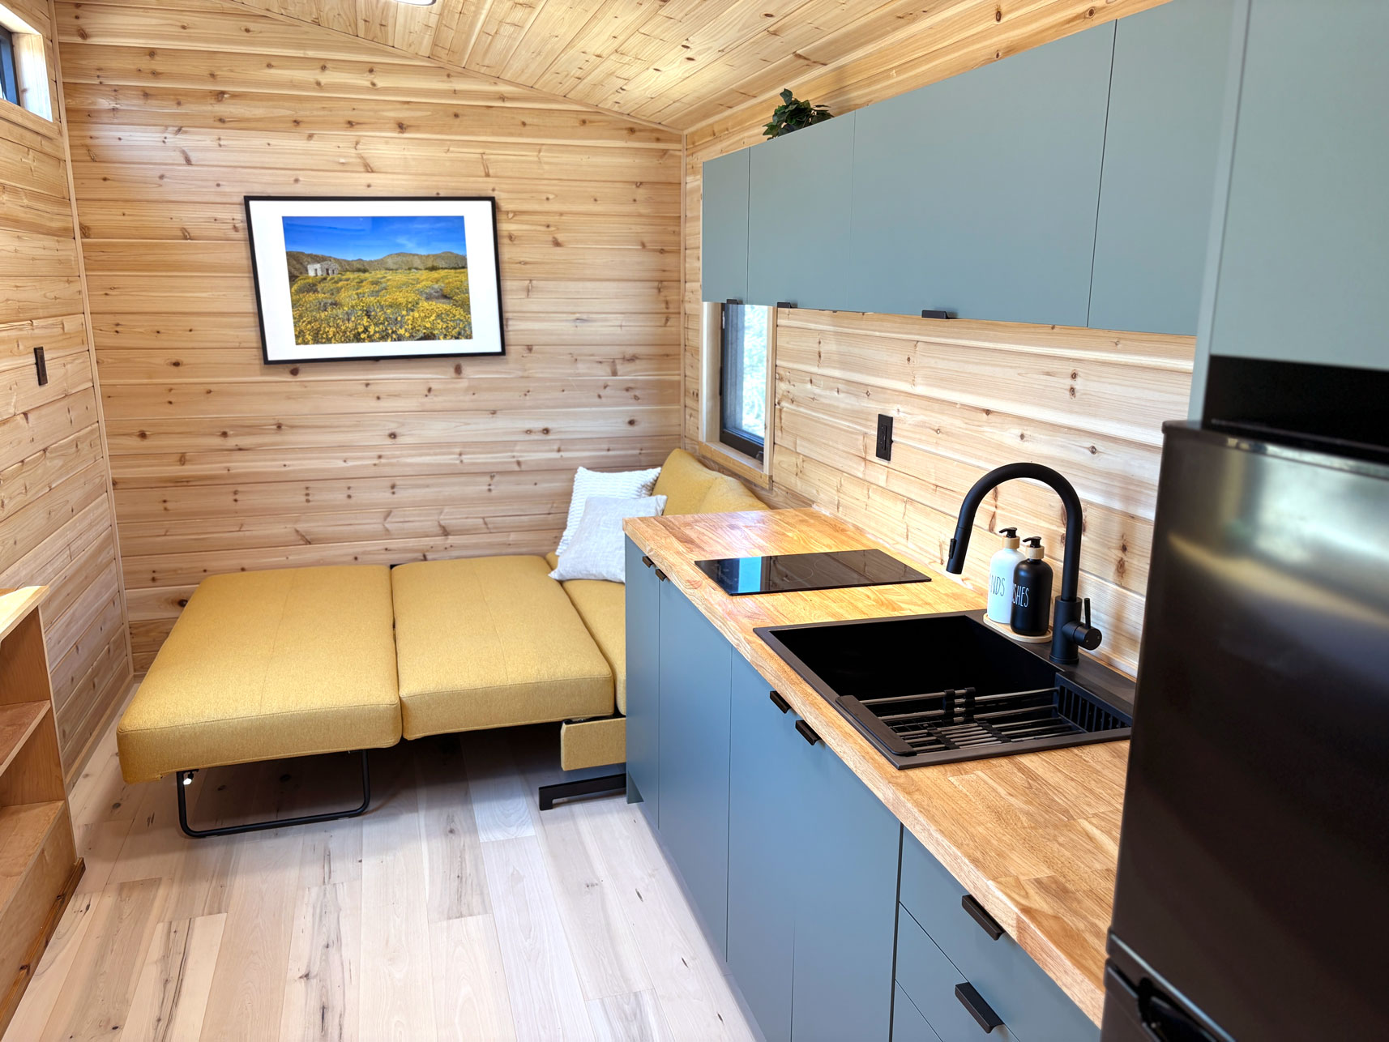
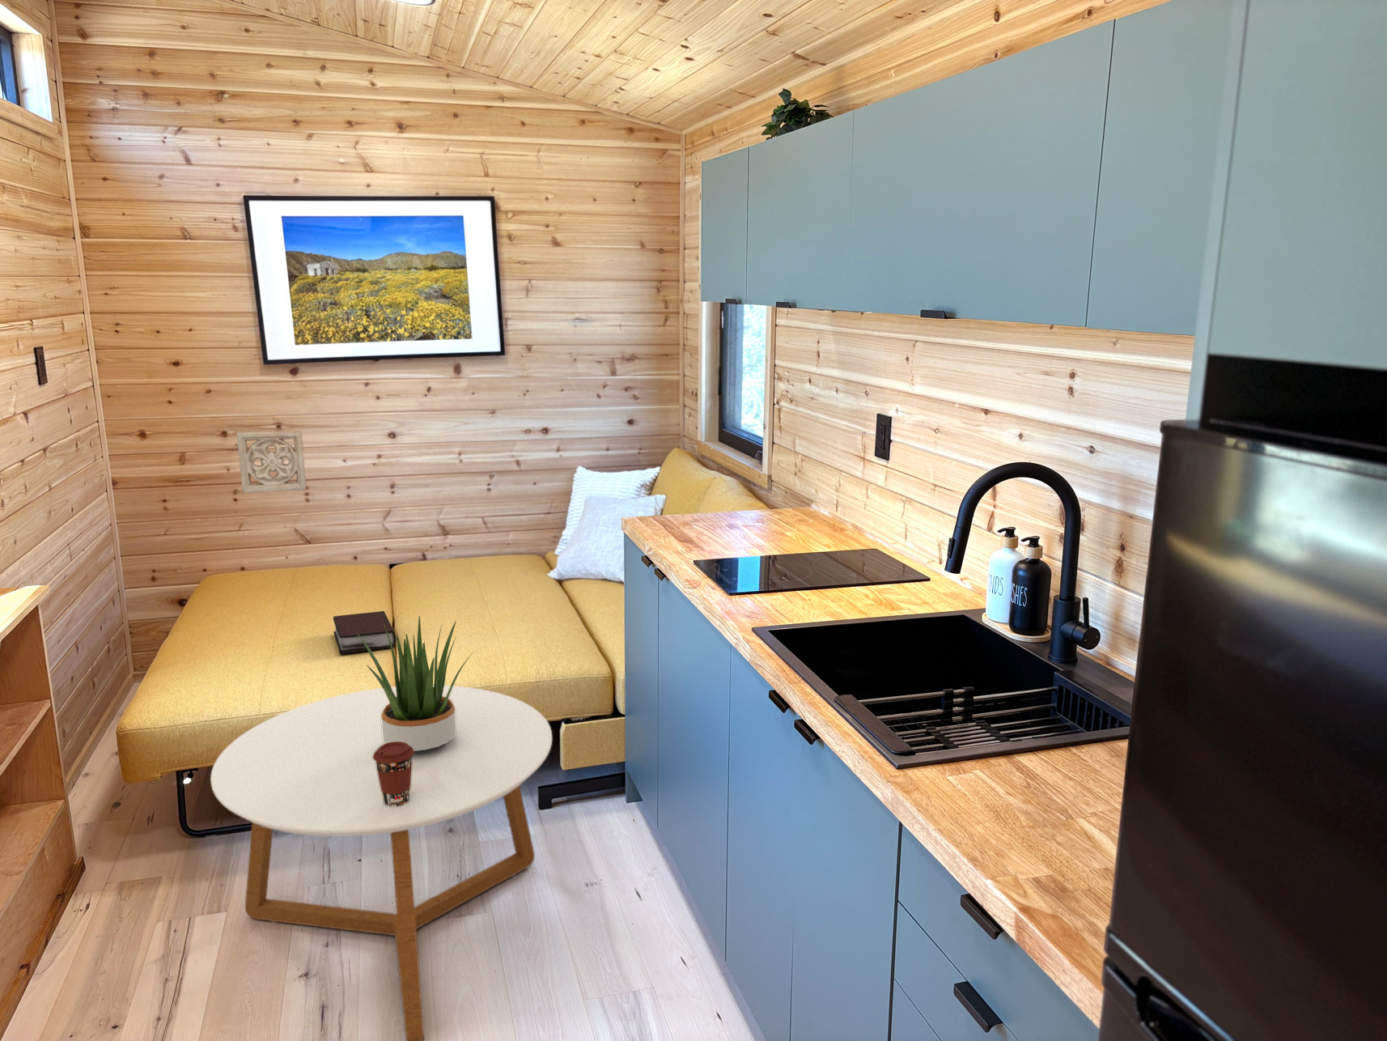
+ coffee cup (395, 773)
+ coffee table (401, 839)
+ potted plant (416, 685)
+ bible (363, 631)
+ wall ornament (271, 463)
